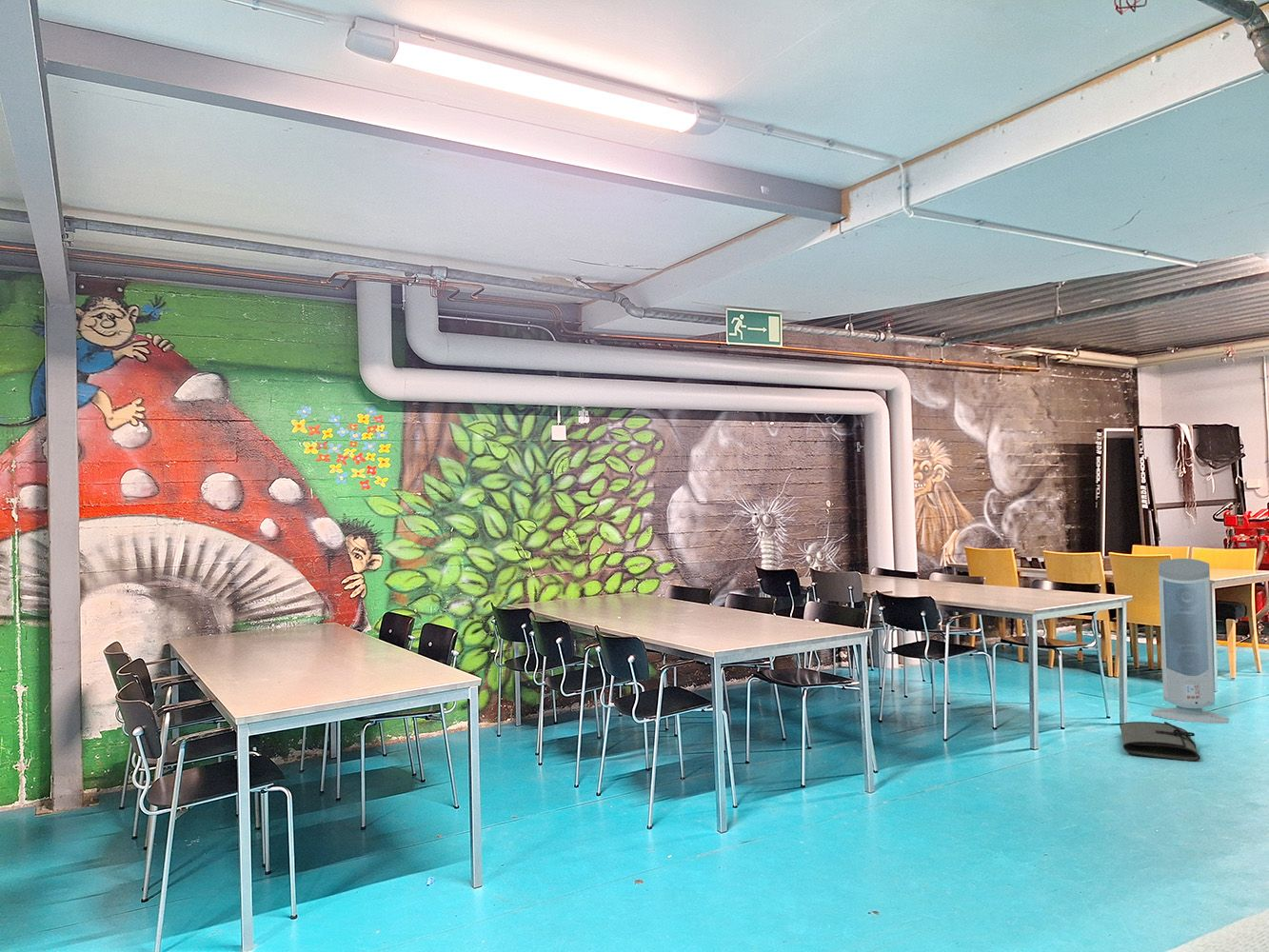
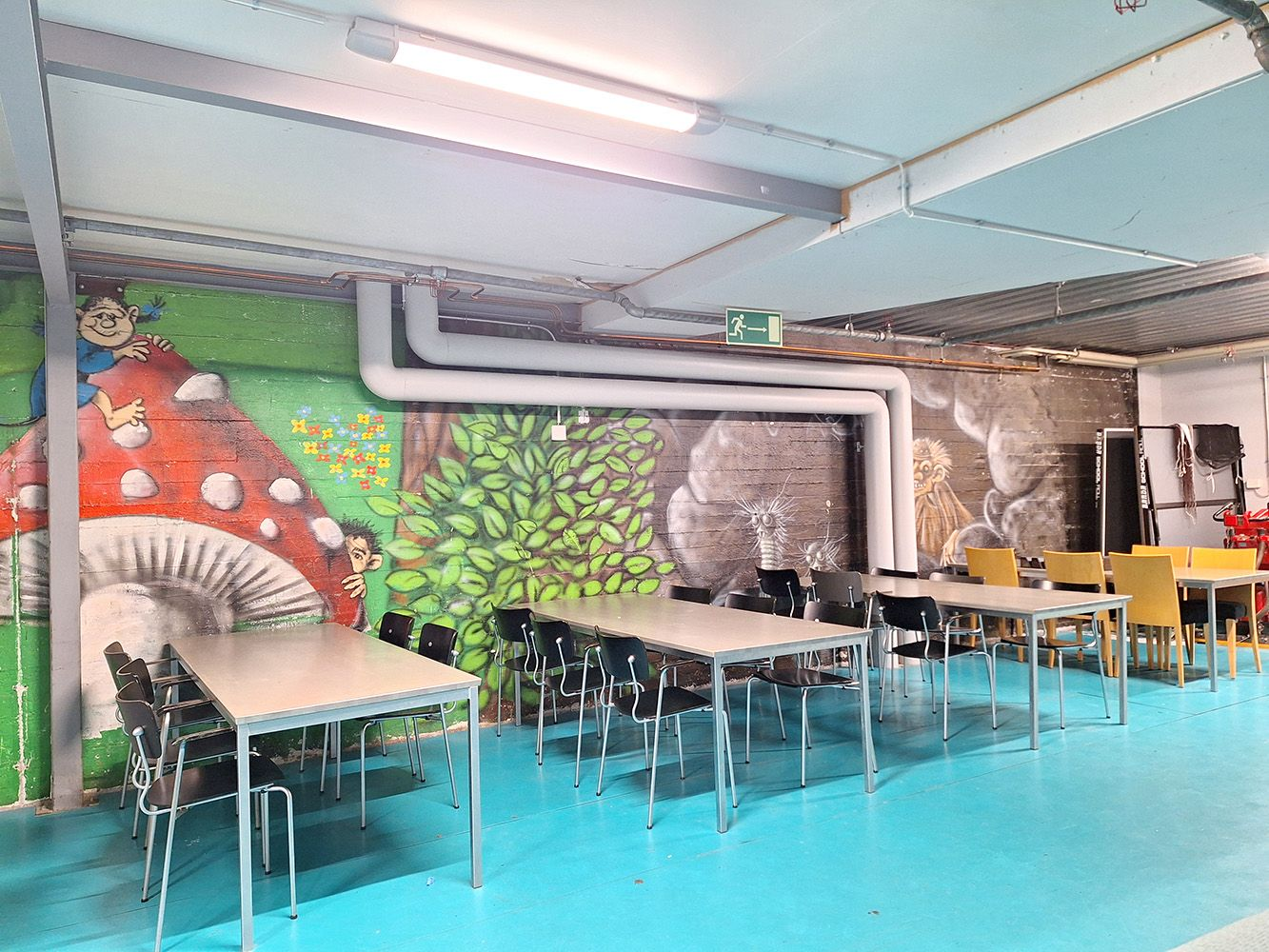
- tool roll (1157, 734)
- air purifier (1186, 638)
